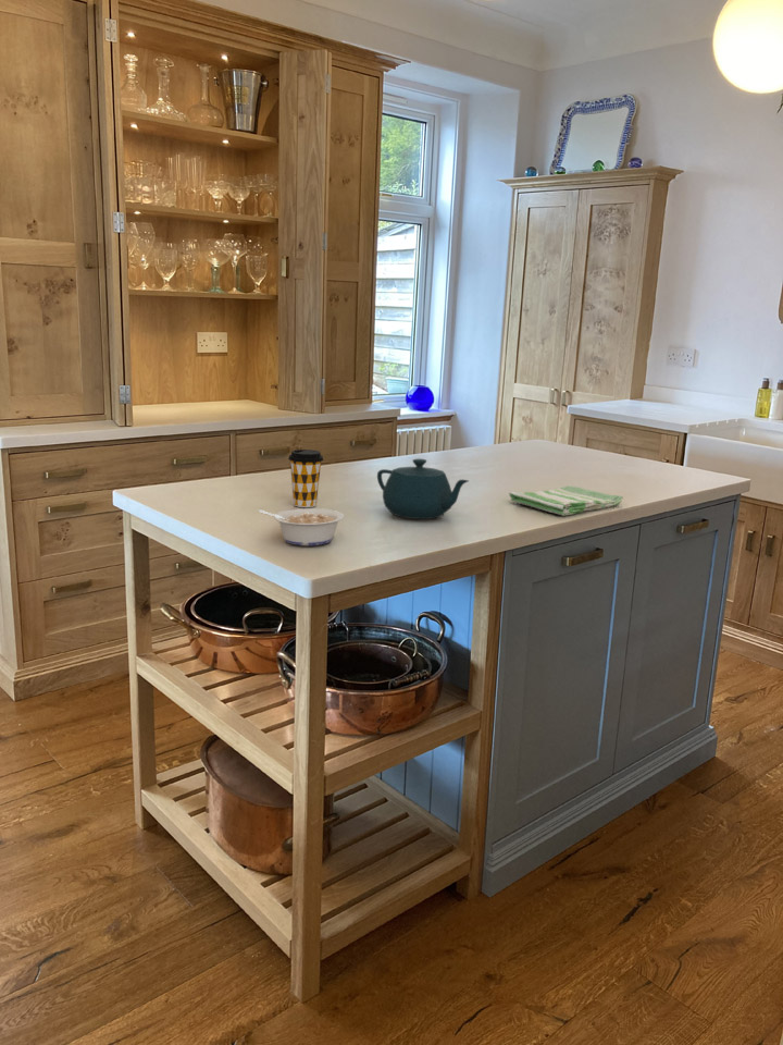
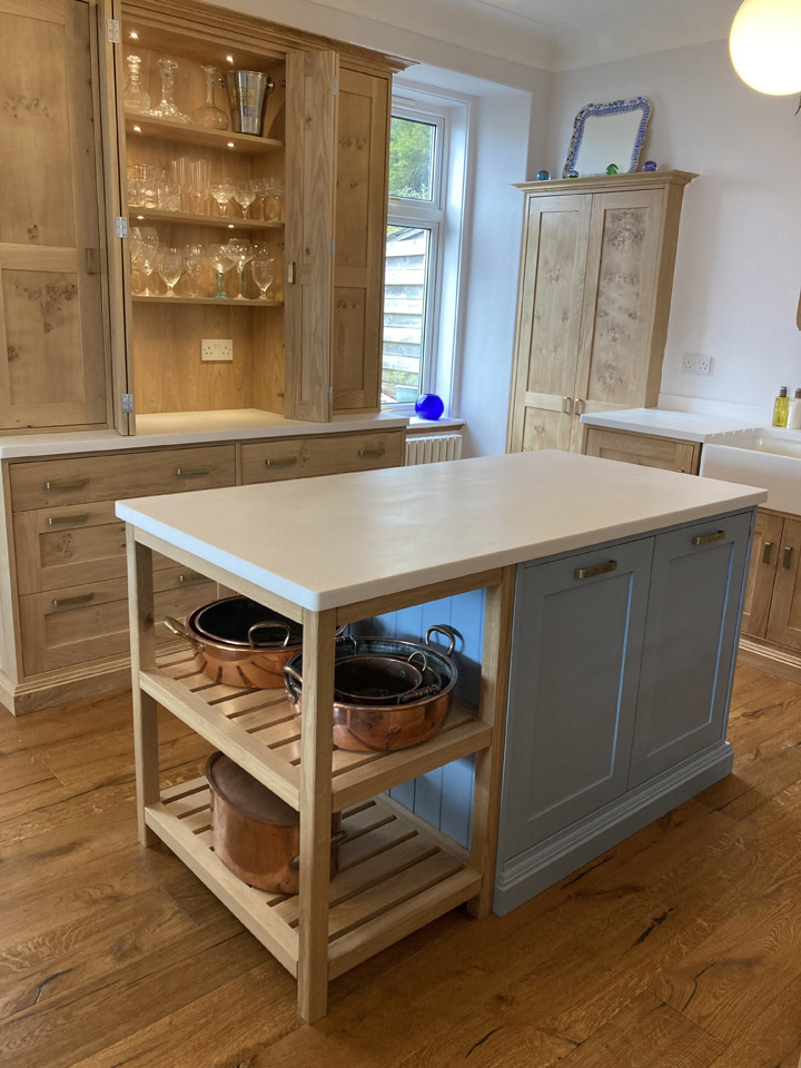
- dish towel (566, 497)
- legume (306, 526)
- coffee cup (304, 478)
- teapot (420, 488)
